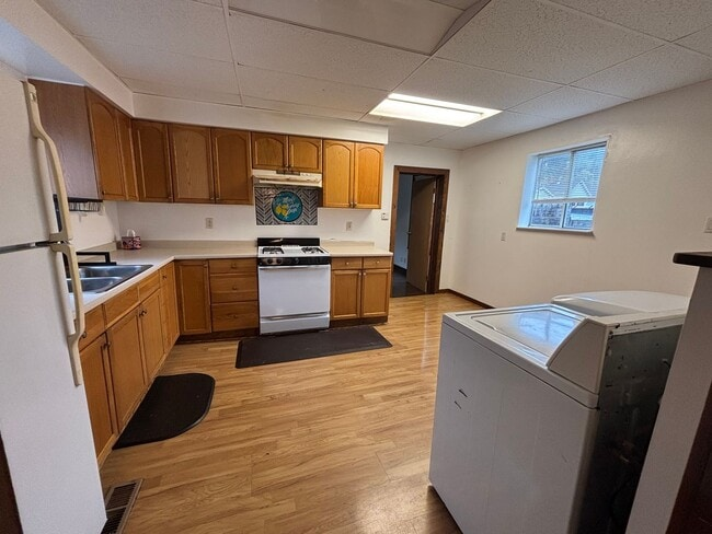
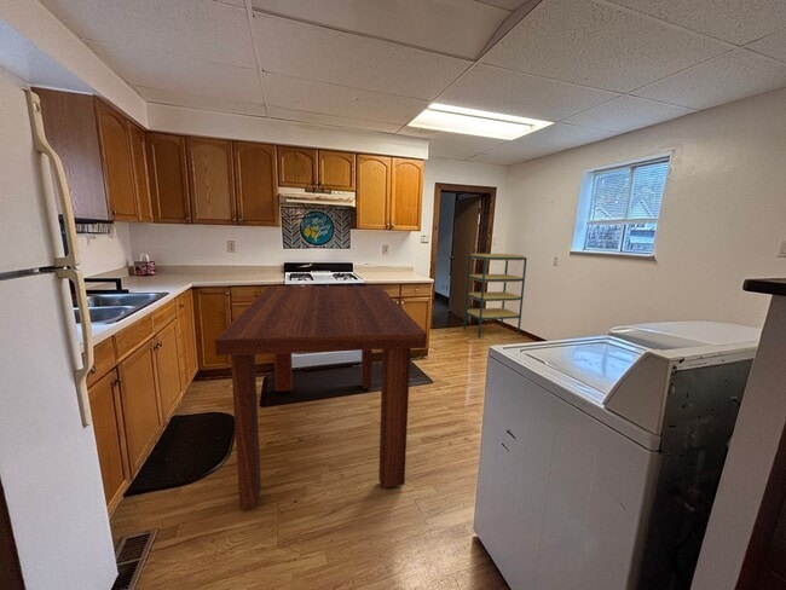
+ shelving unit (493, 294)
+ dining table (326, 351)
